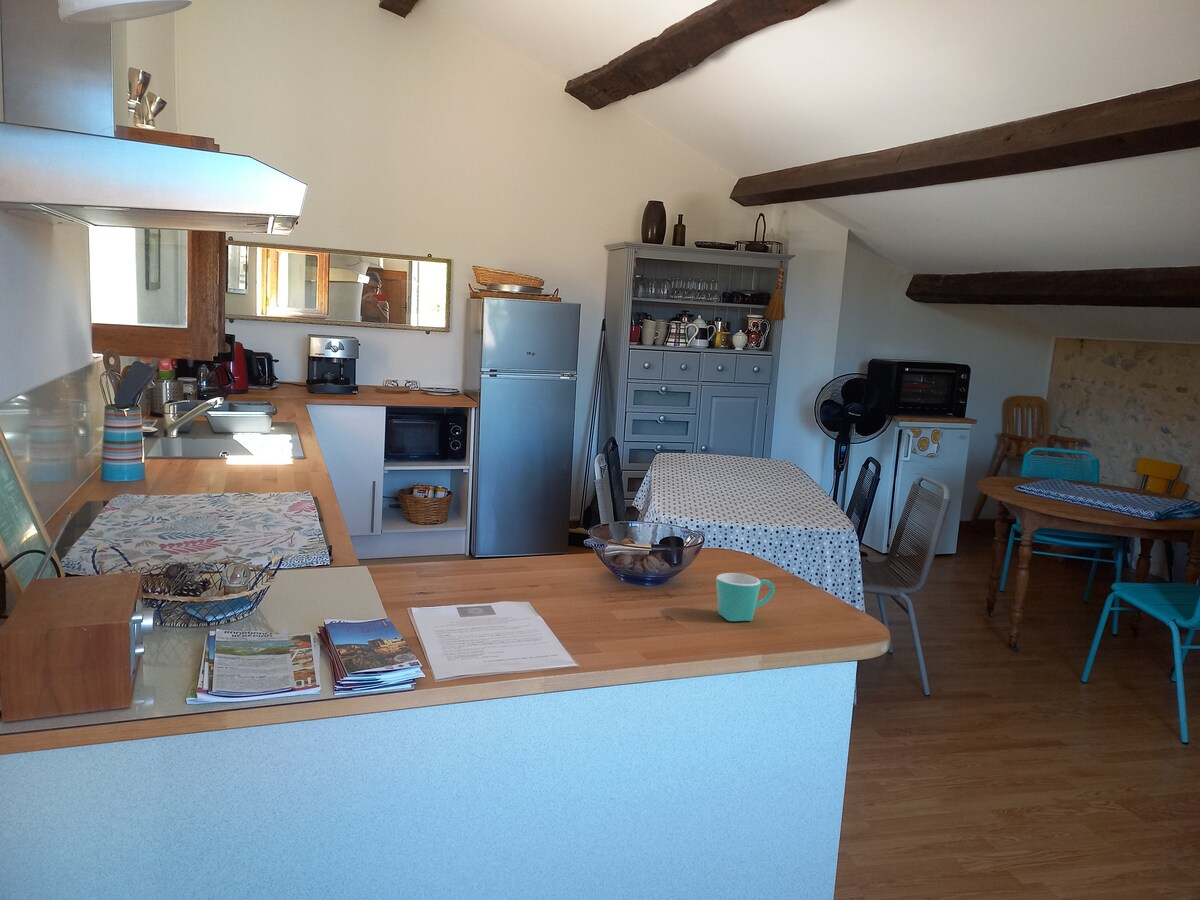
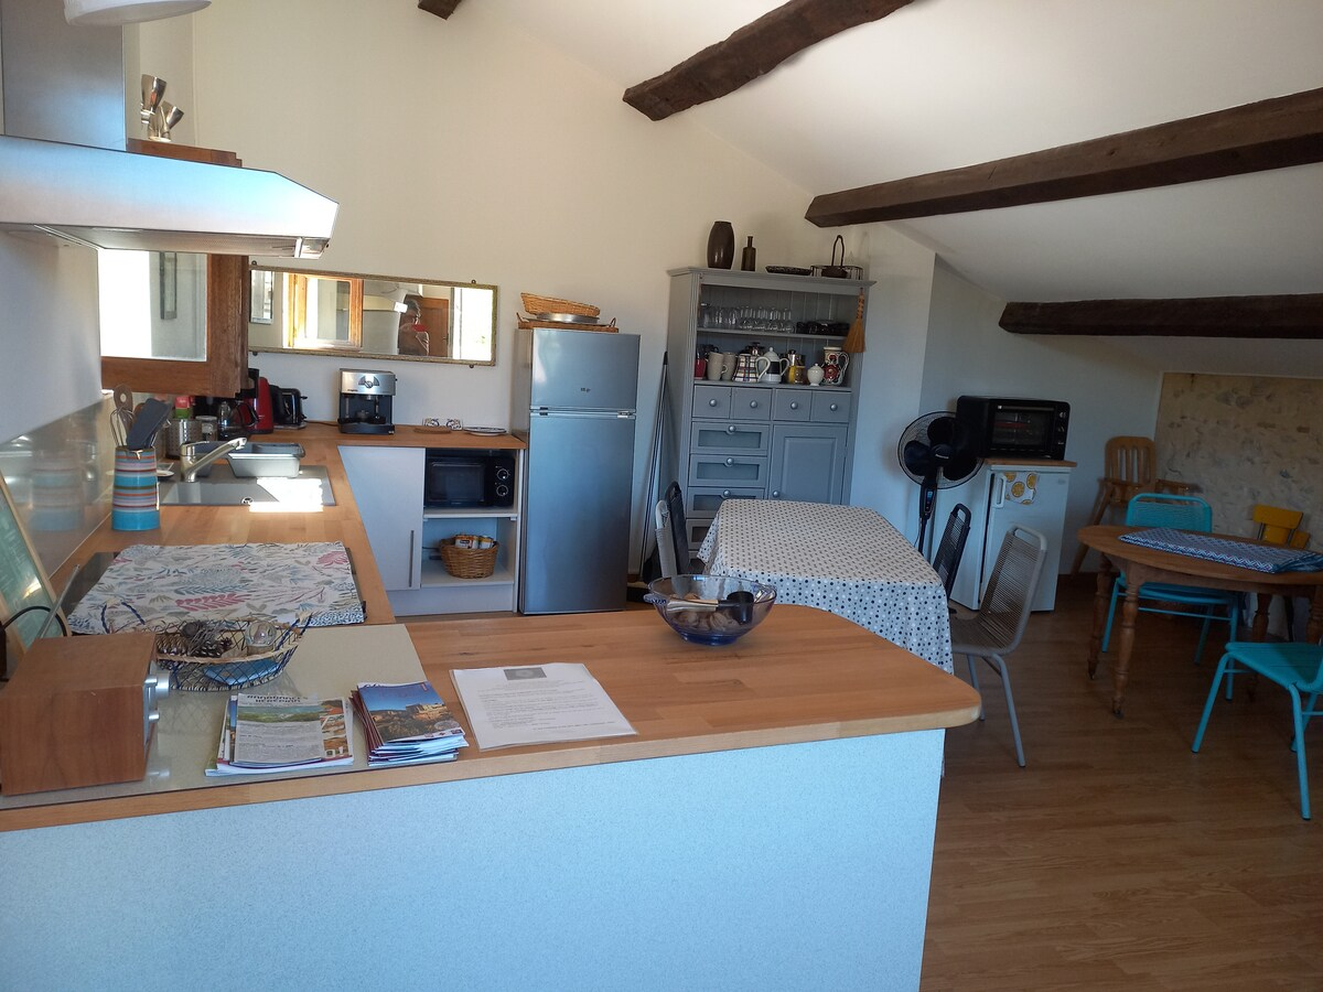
- mug (745, 597)
